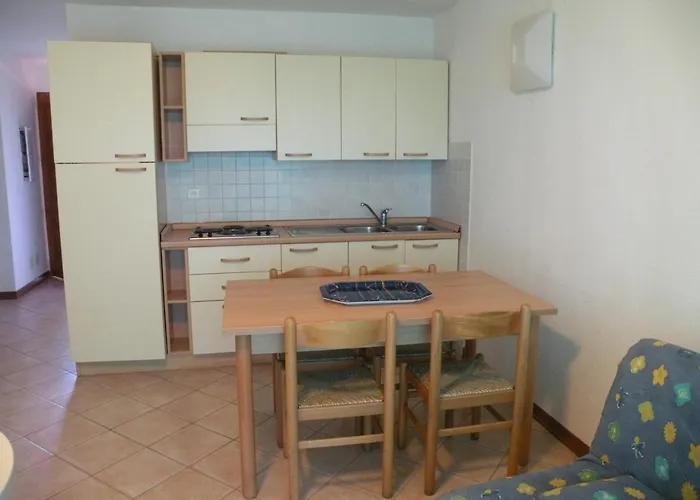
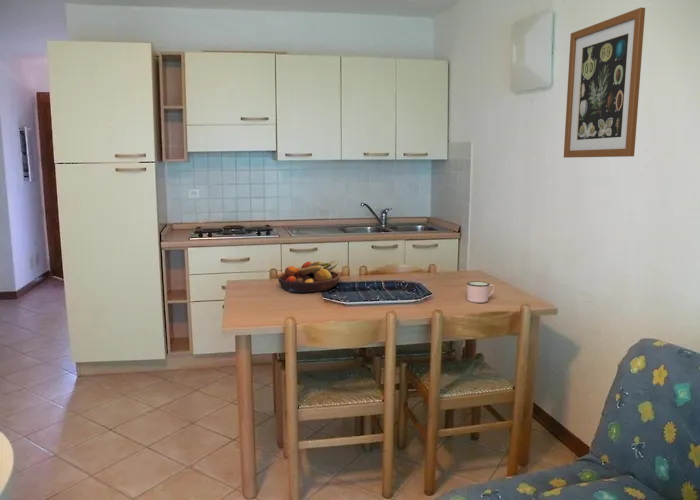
+ fruit bowl (309, 273)
+ wall art (600, 90)
+ mug (480, 291)
